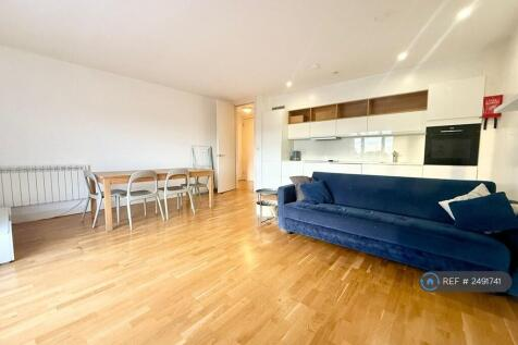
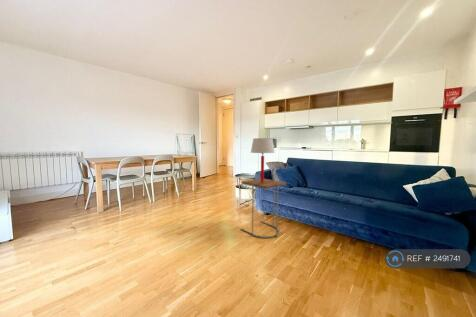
+ table lamp (262, 160)
+ side table (273, 205)
